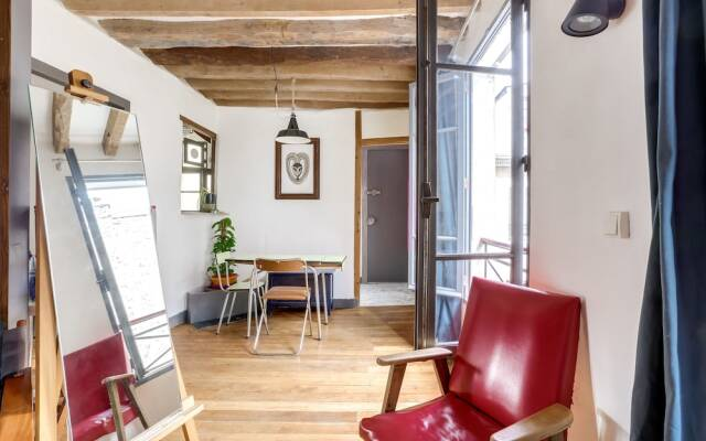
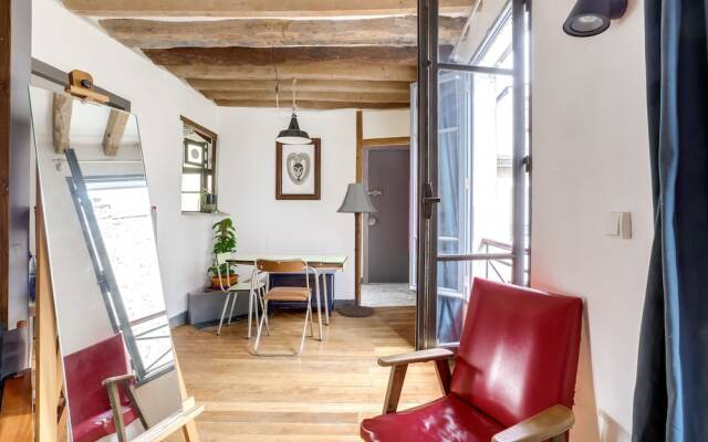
+ floor lamp (356, 248)
